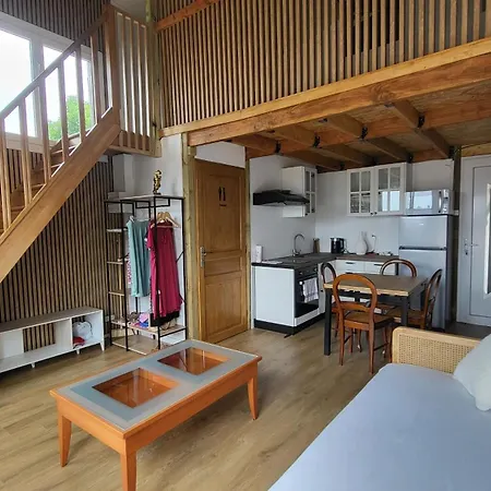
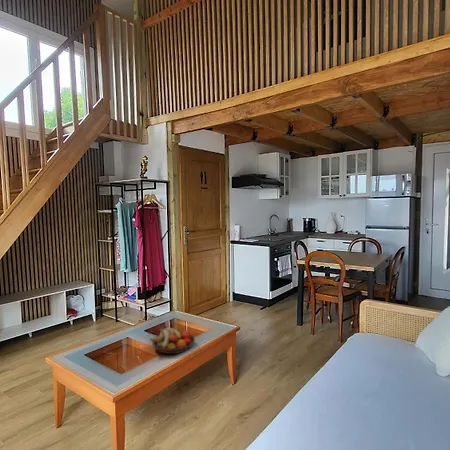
+ fruit bowl (173, 338)
